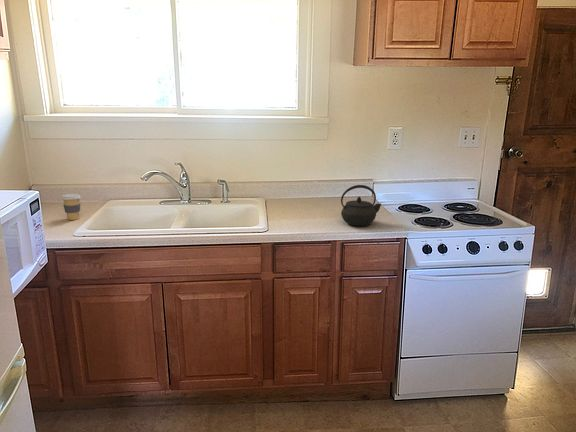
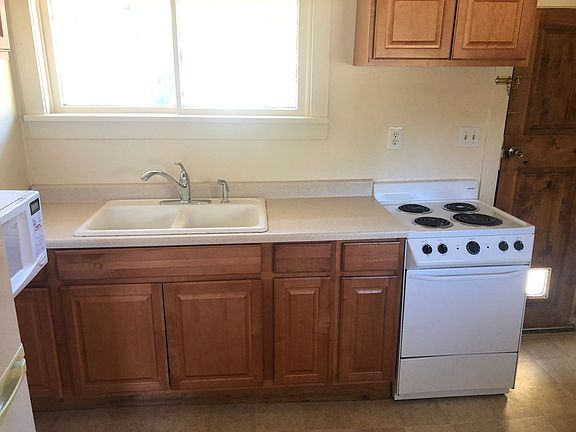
- kettle (361, 204)
- coffee cup (72, 207)
